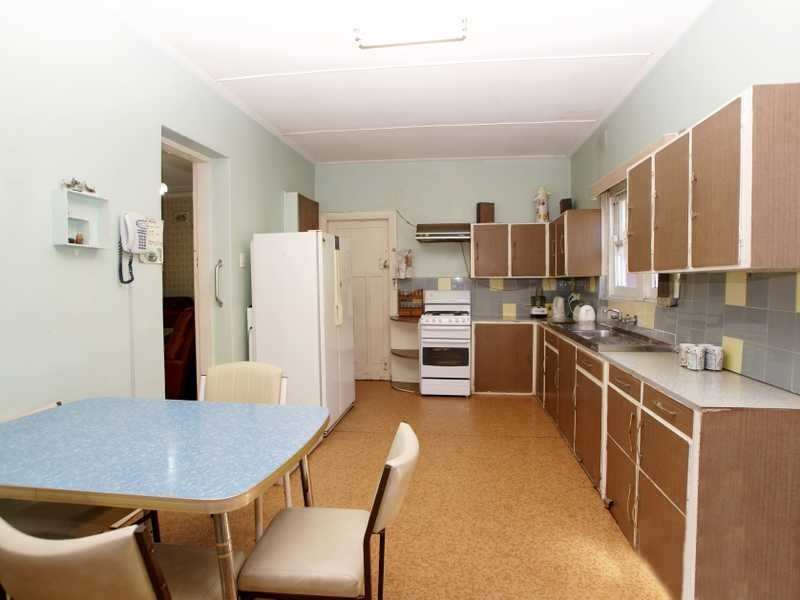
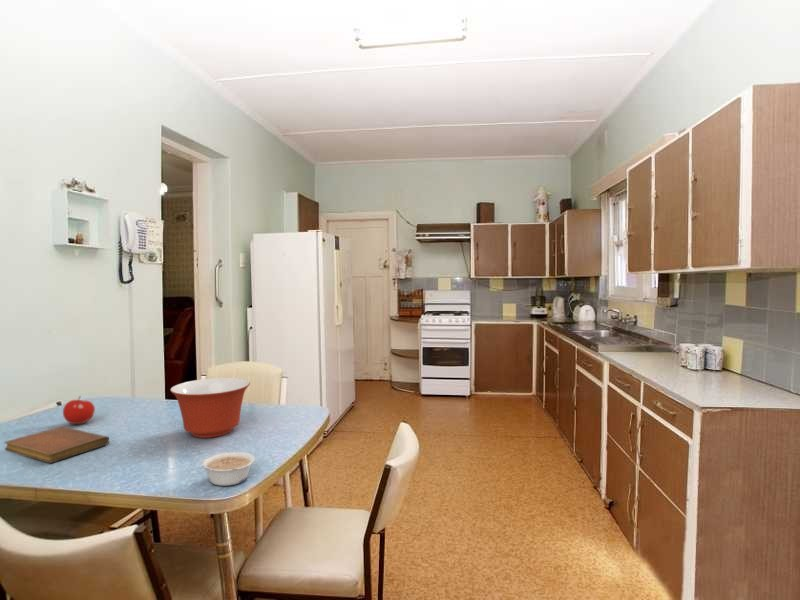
+ notebook (57, 442)
+ mixing bowl (211, 408)
+ fruit (79, 409)
+ legume (230, 468)
